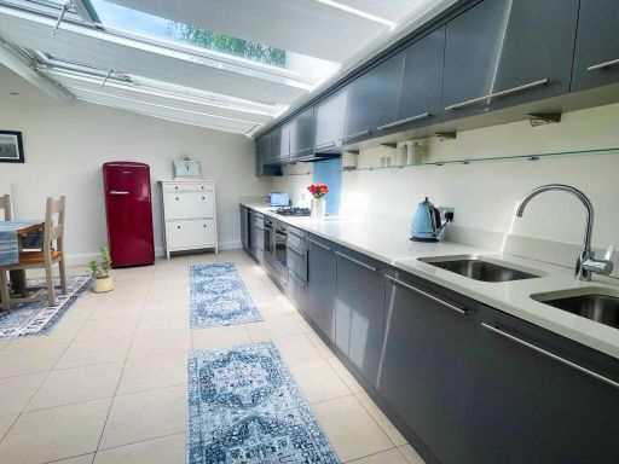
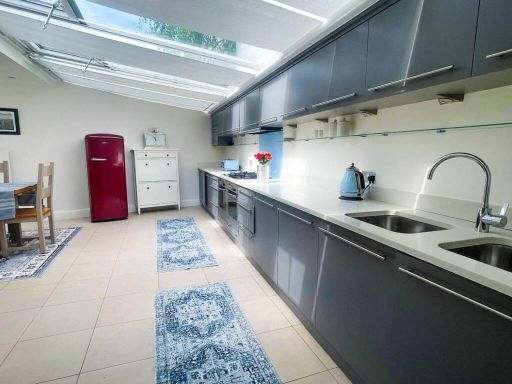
- potted plant (99, 269)
